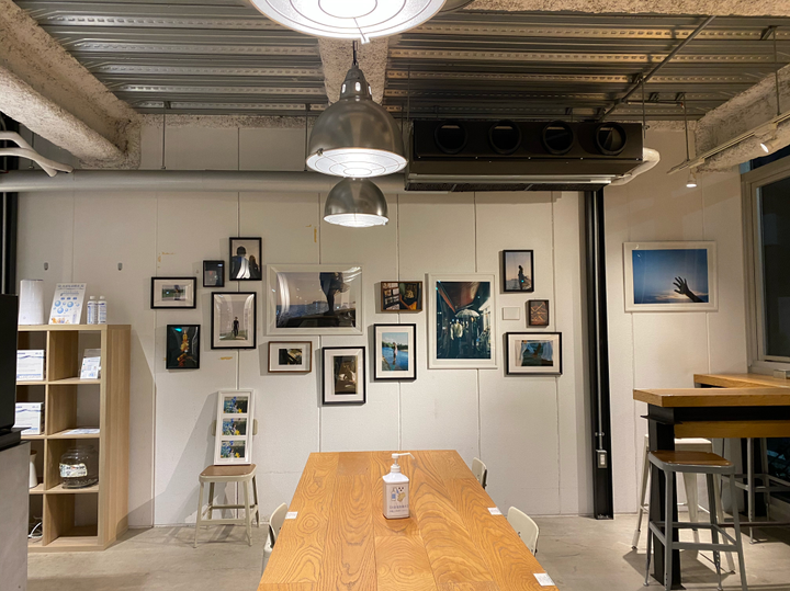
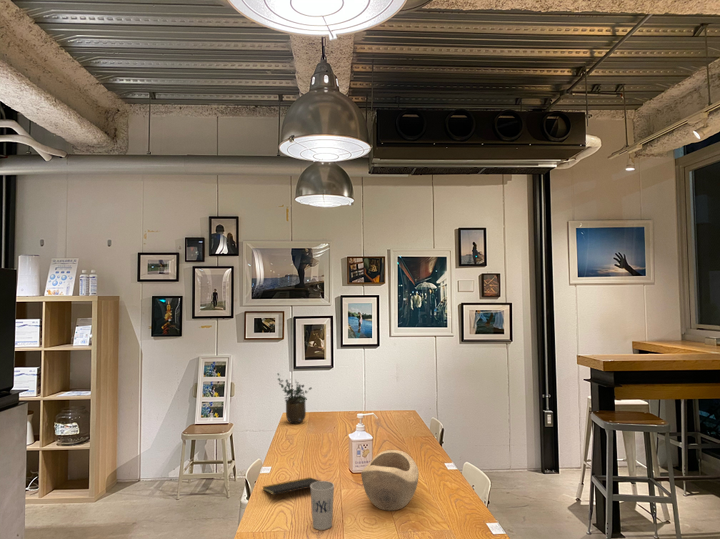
+ cup (322, 505)
+ notepad (292, 485)
+ potted plant (293, 397)
+ decorative bowl (390, 481)
